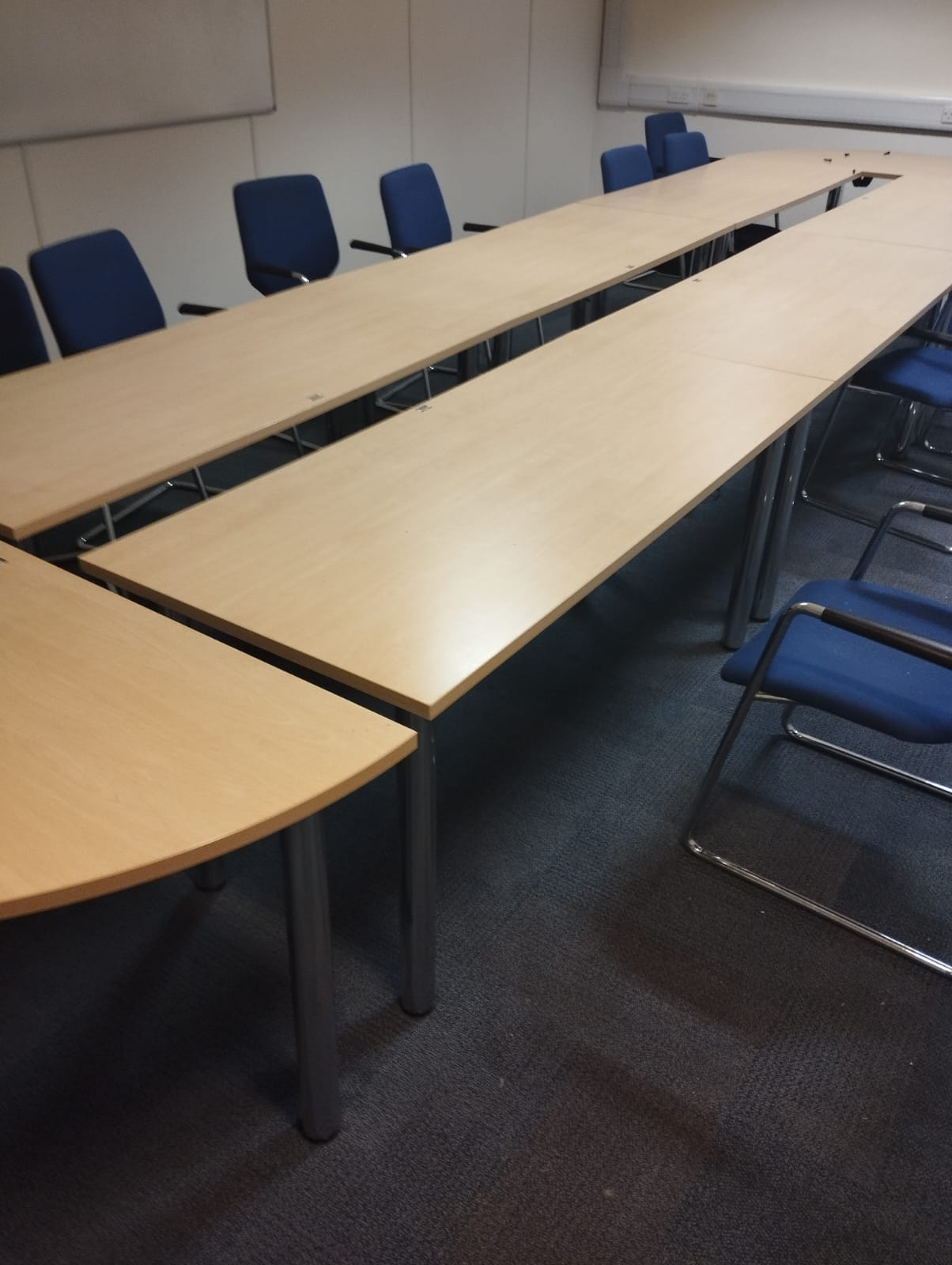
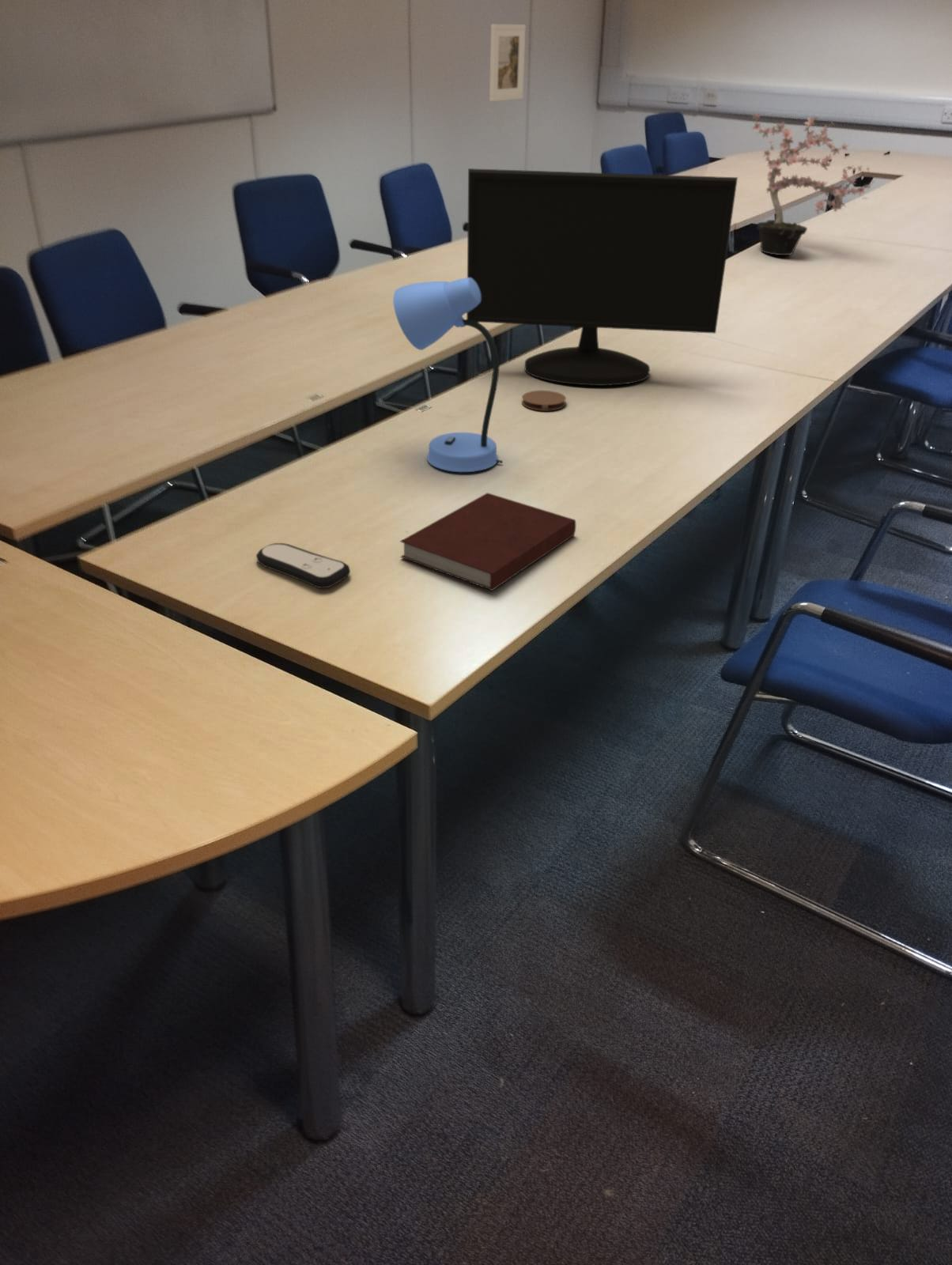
+ desk lamp (432, 344)
+ computer monitor (593, 275)
+ notebook (489, 538)
+ remote control (301, 564)
+ potted plant (807, 187)
+ coaster (543, 400)
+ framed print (507, 62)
